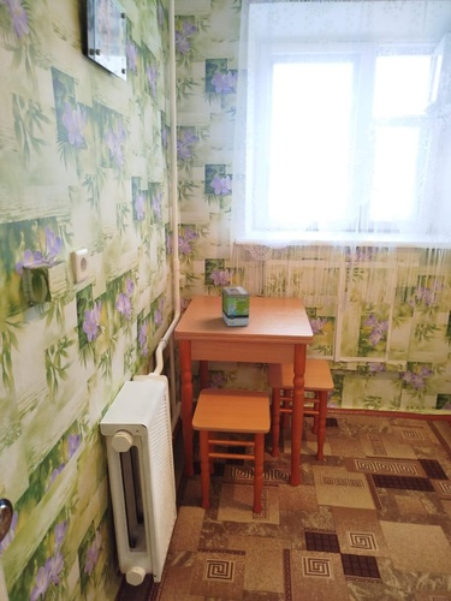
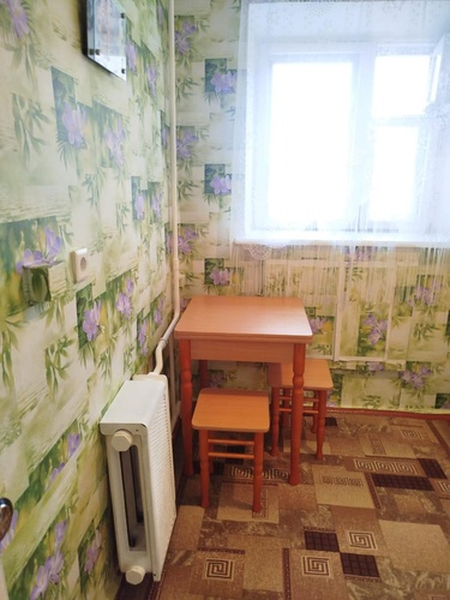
- tea box (235, 305)
